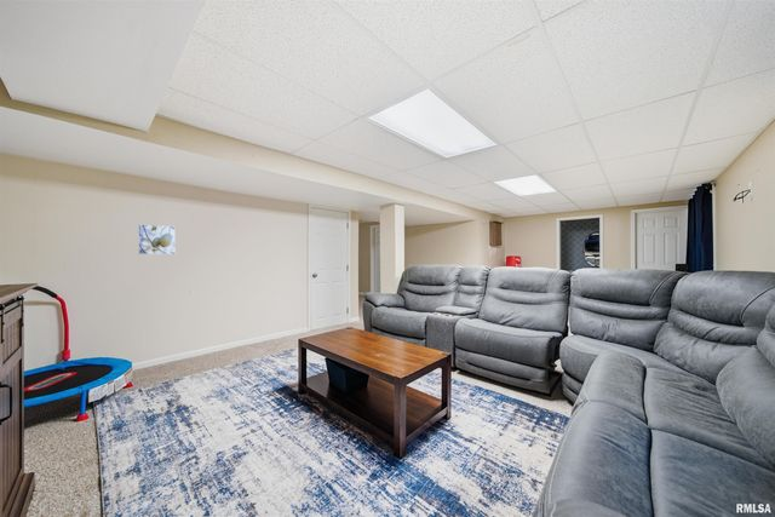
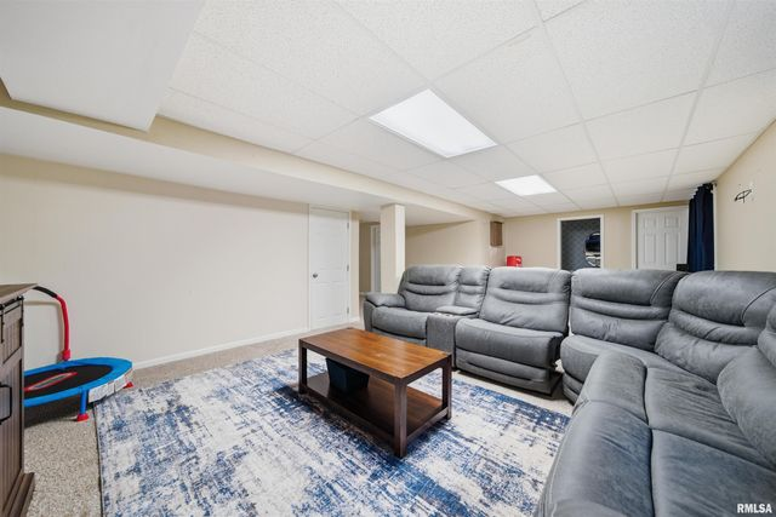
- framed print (157, 240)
